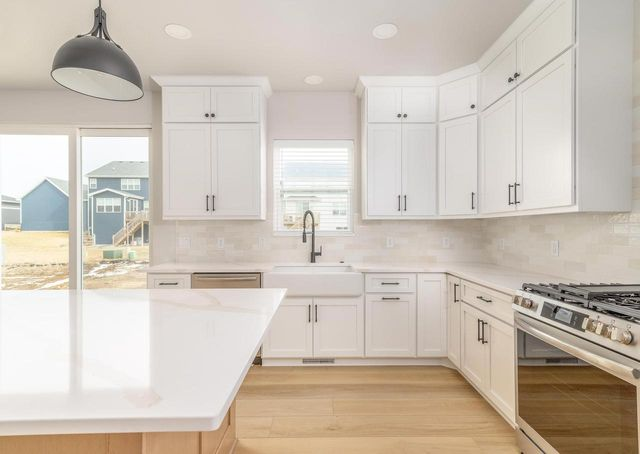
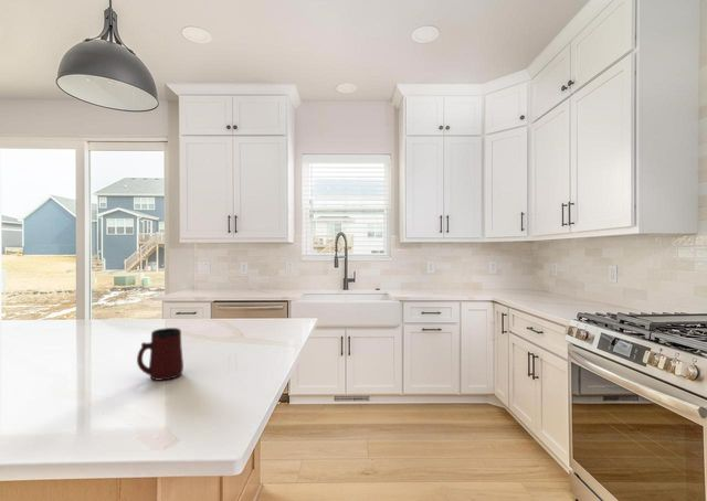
+ mug (160, 353)
